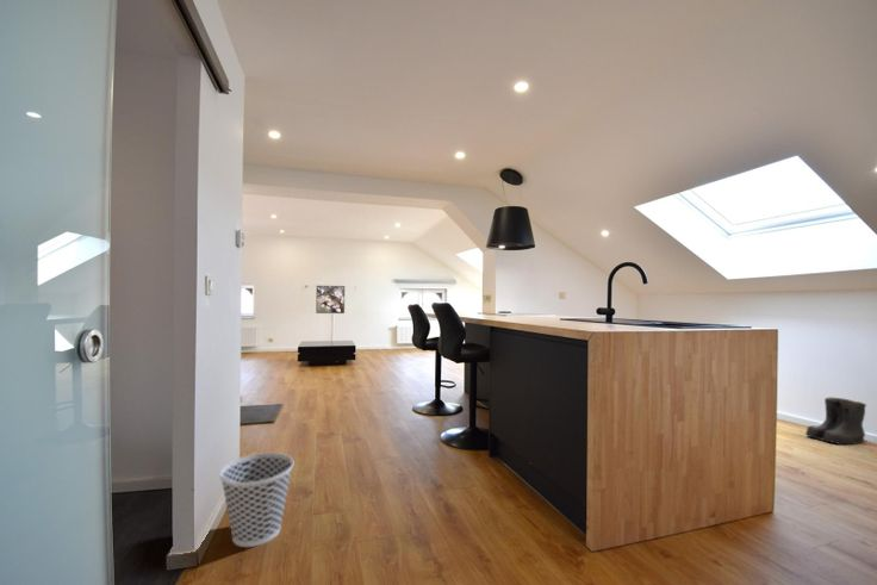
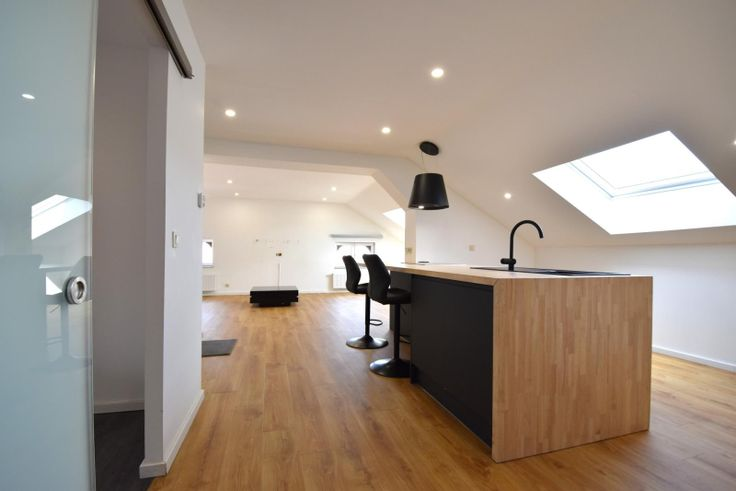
- boots (835, 419)
- wastebasket (257, 499)
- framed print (330, 299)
